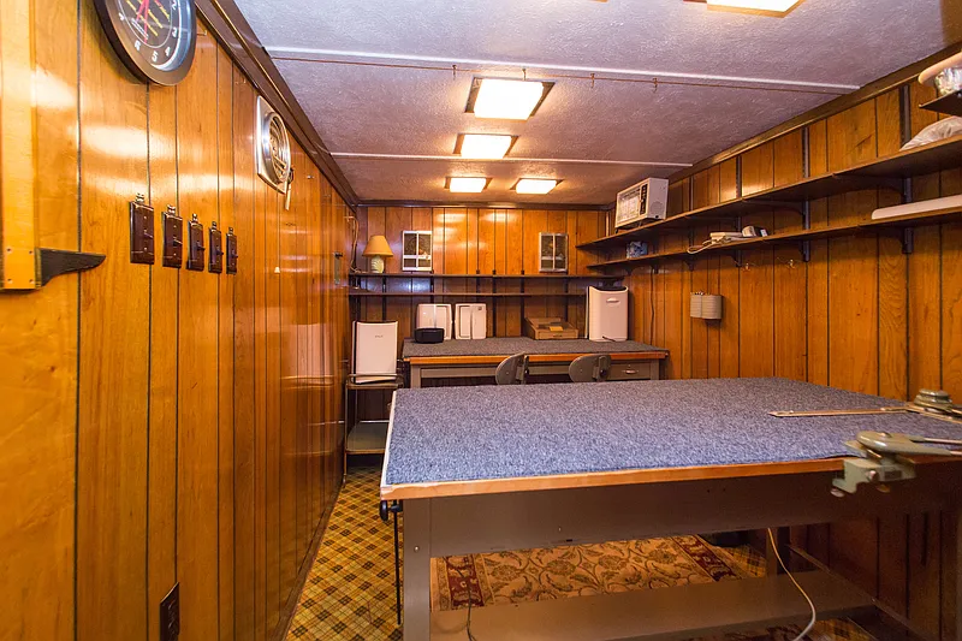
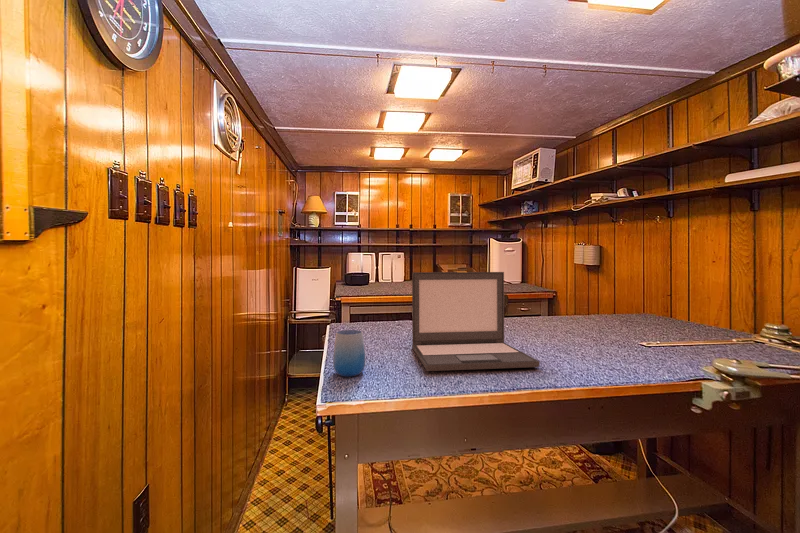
+ laptop (469, 314)
+ cup (349, 352)
